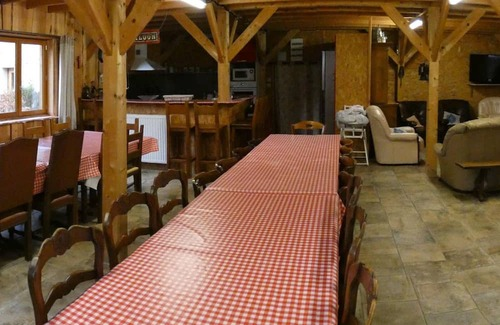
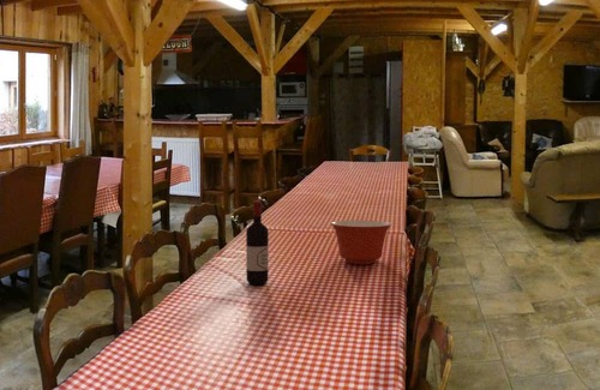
+ wine bottle (257, 241)
+ mixing bowl (360, 241)
